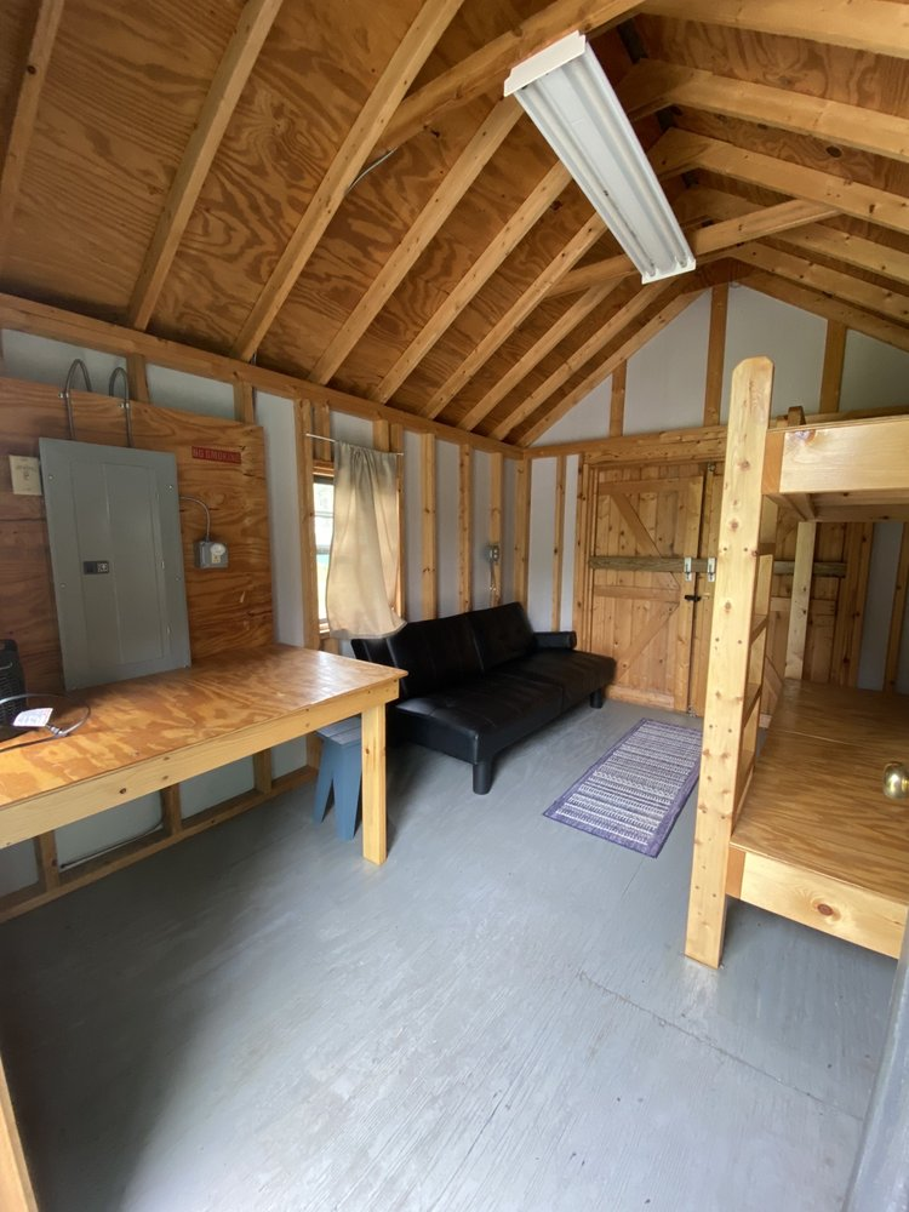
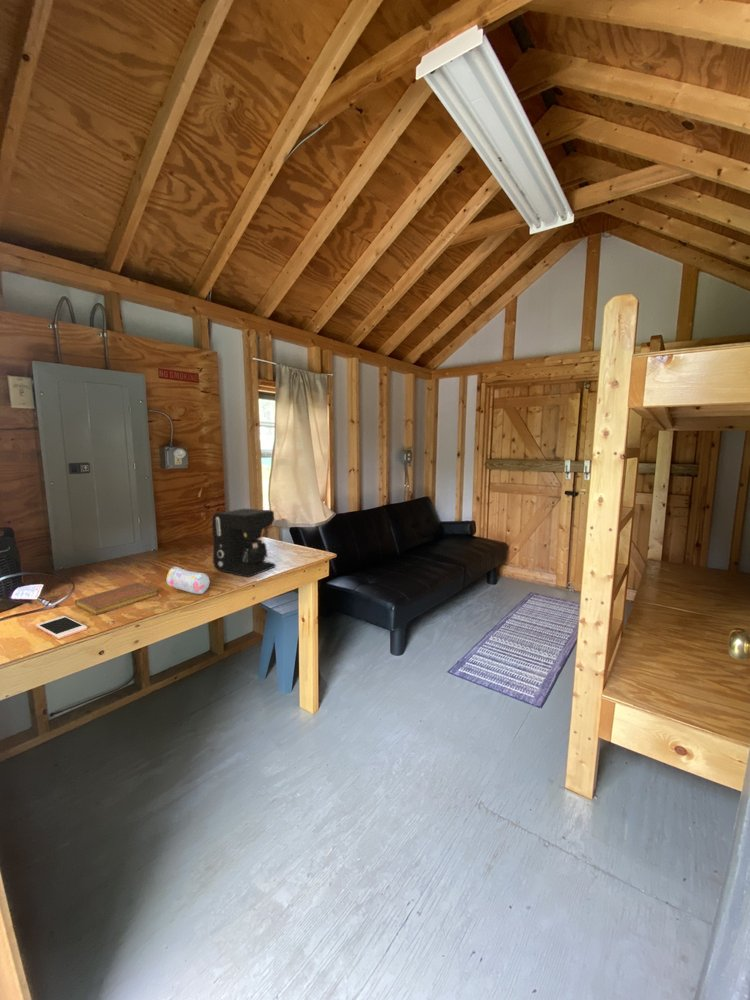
+ pencil case (187, 579)
+ coffee maker (245, 540)
+ notebook (118, 597)
+ cell phone (61, 626)
